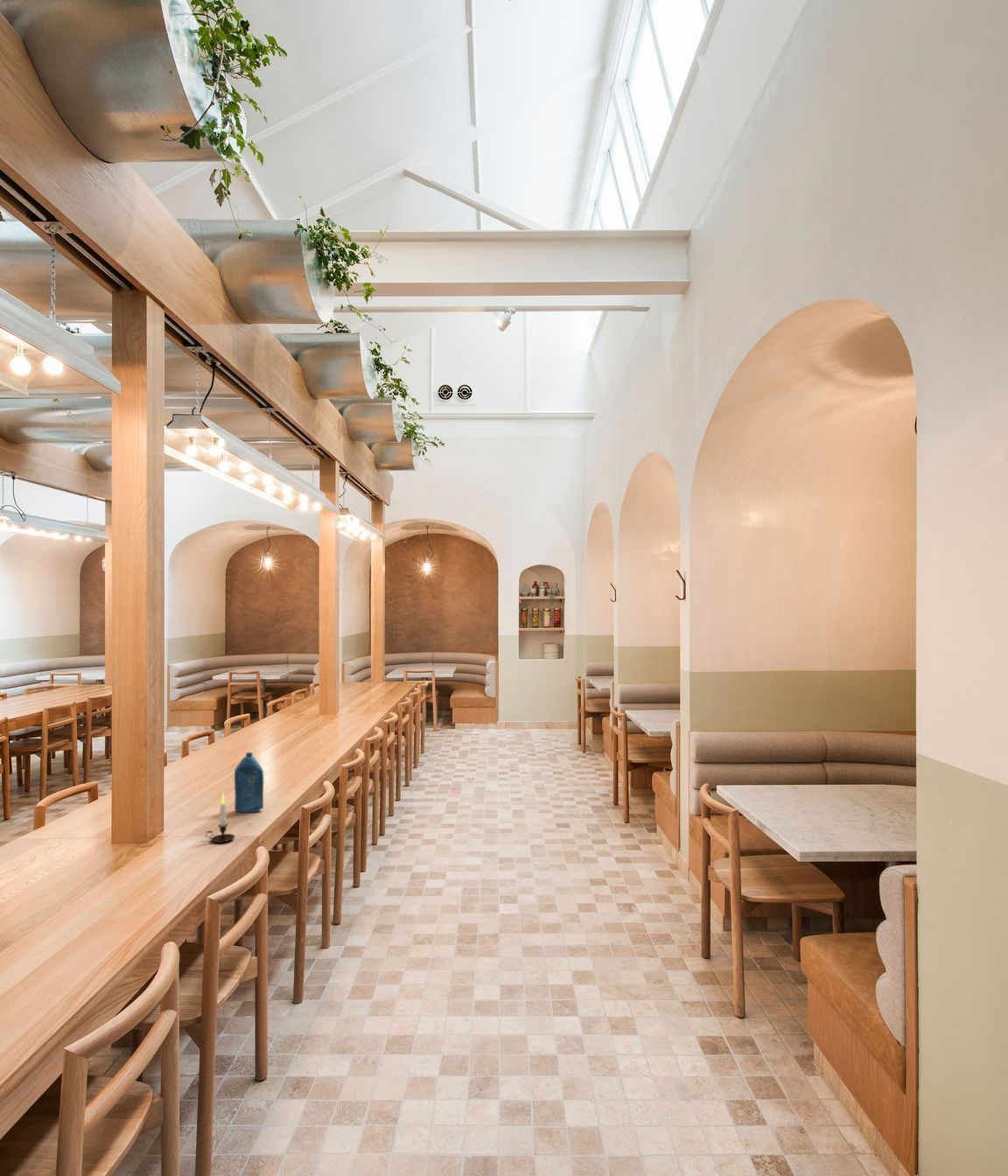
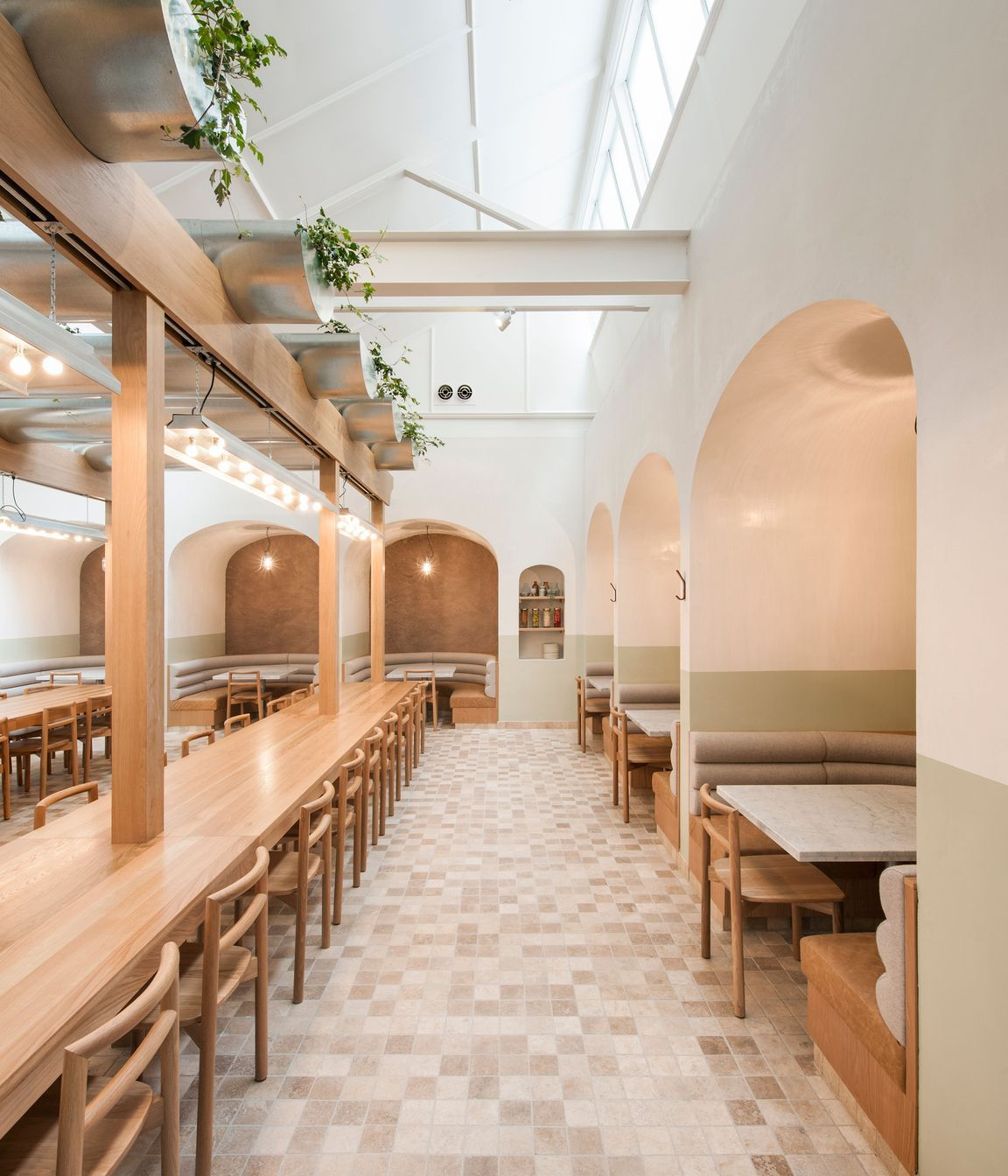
- bottle (248, 781)
- candle (220, 816)
